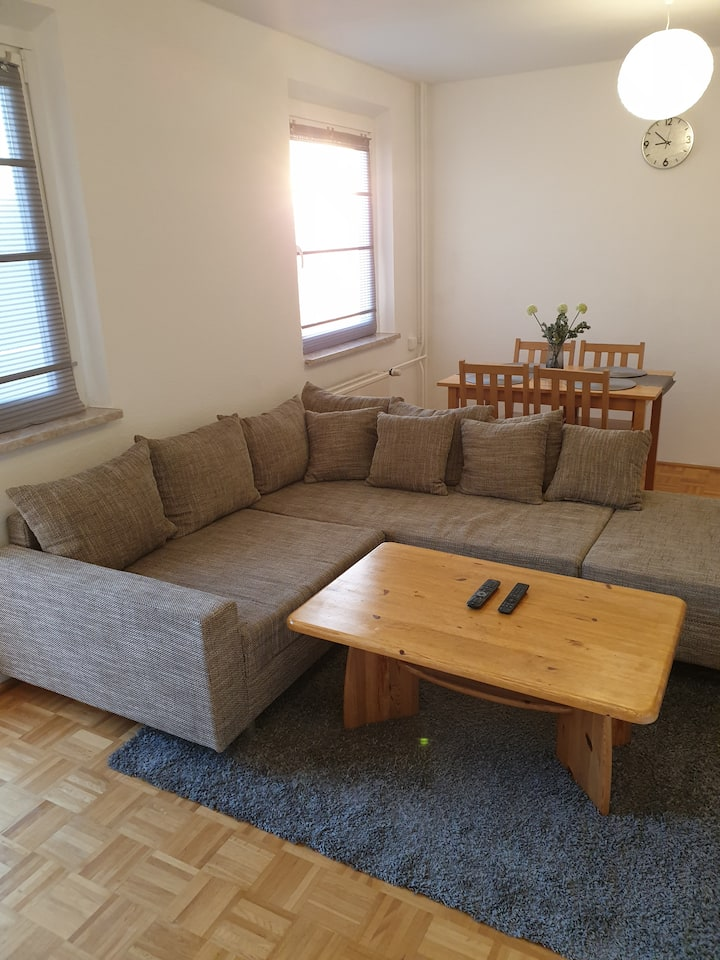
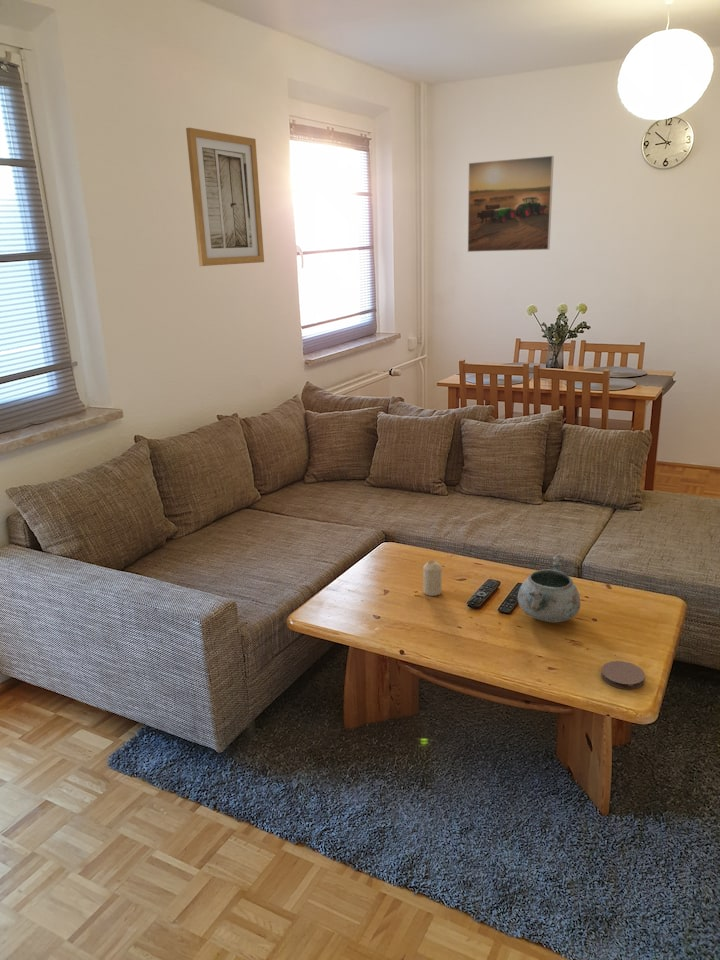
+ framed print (508, 206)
+ coaster (622, 674)
+ candle (432, 577)
+ decorative bowl (548, 593)
+ wall art (228, 200)
